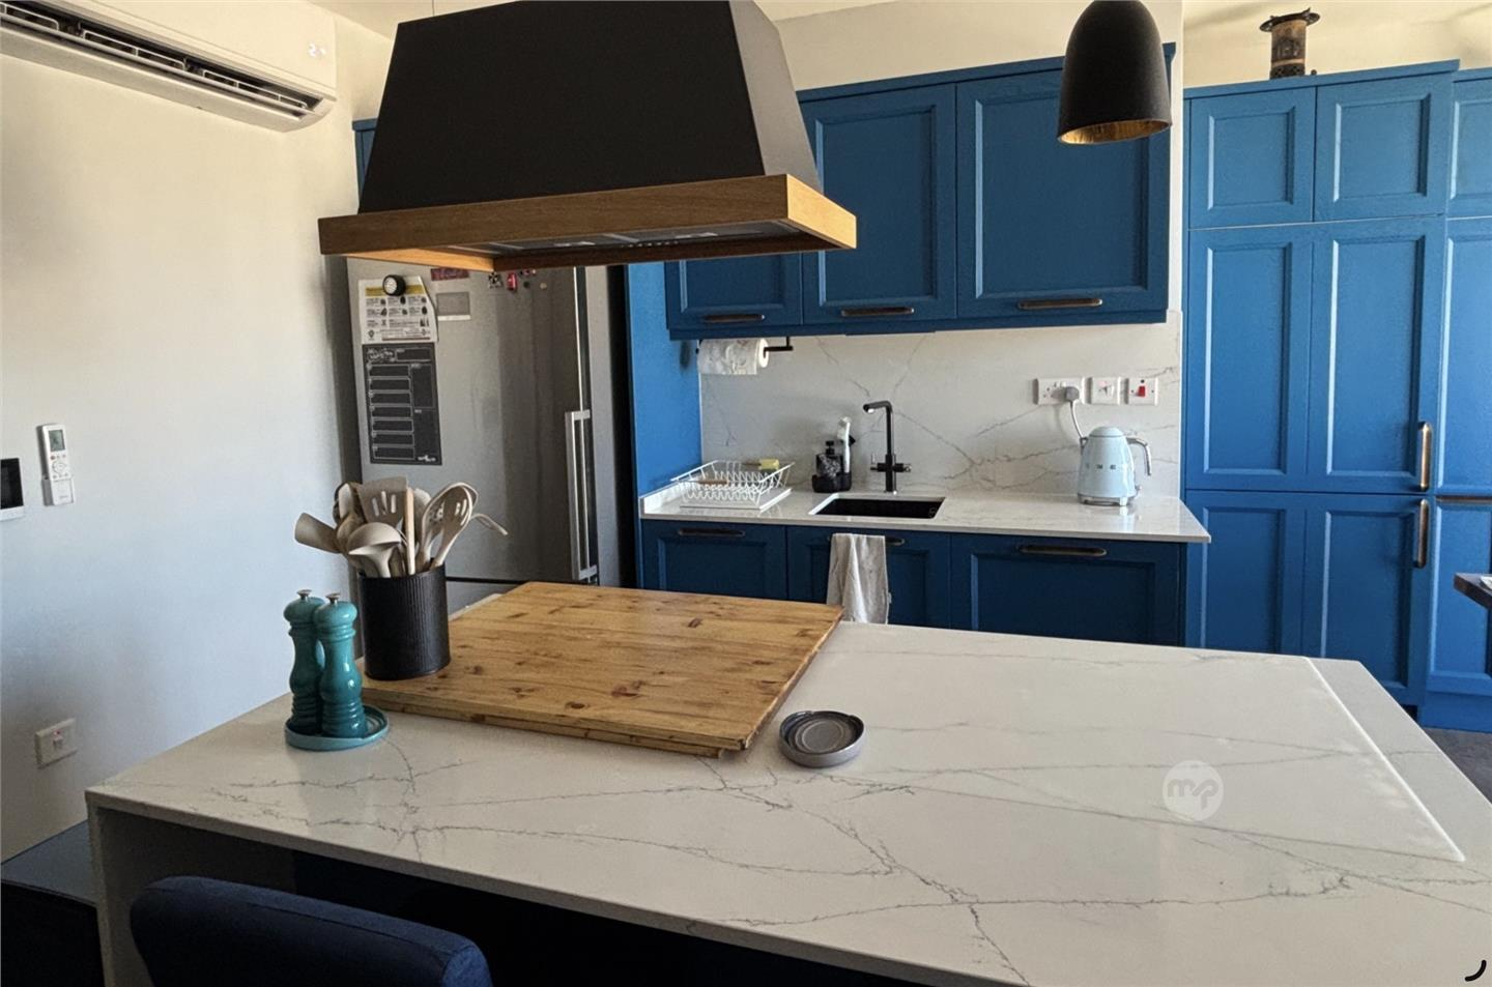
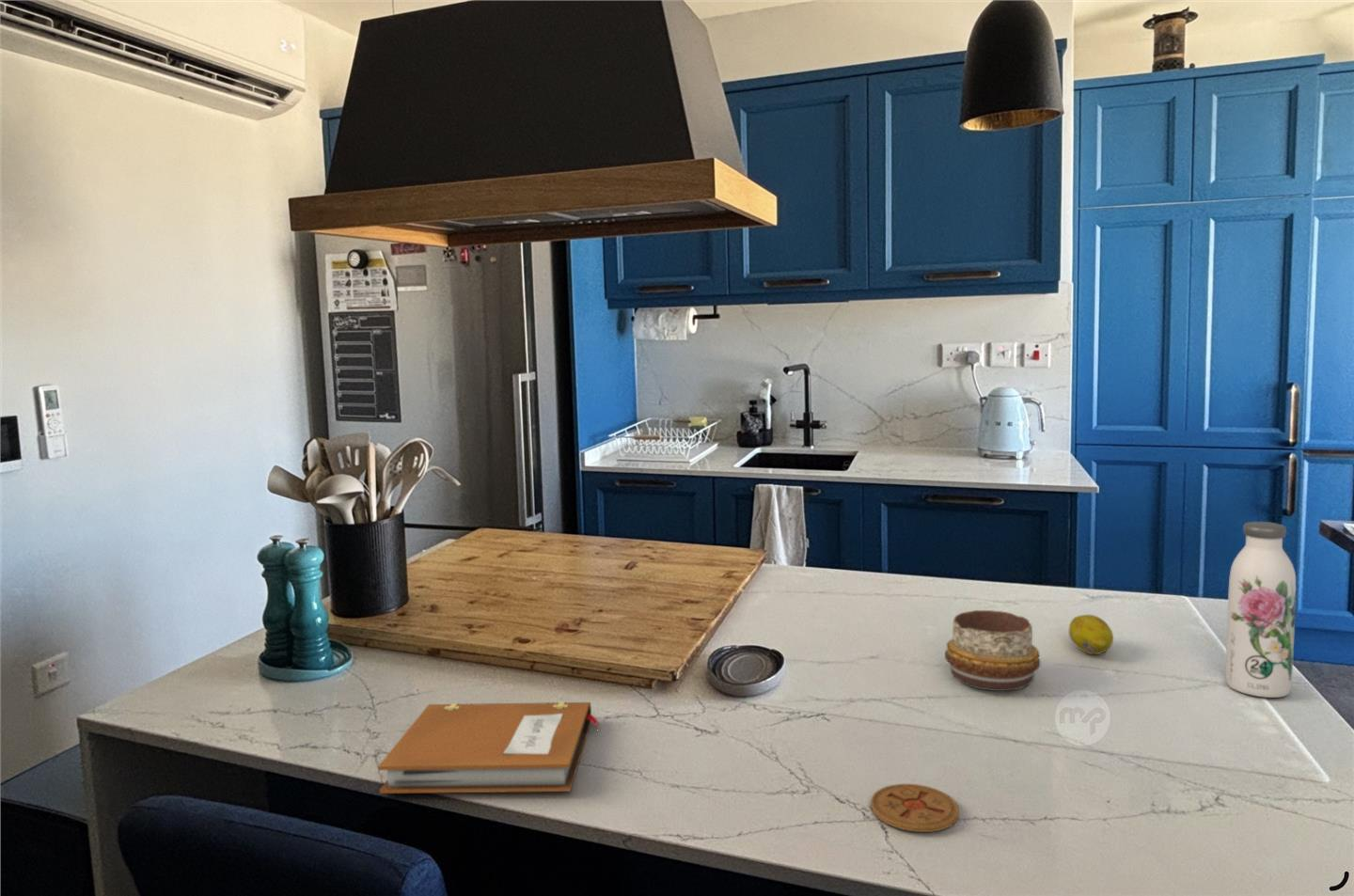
+ coaster (914, 807)
+ notebook (498, 742)
+ decorative bowl (991, 650)
+ water bottle (1261, 606)
+ fruit (1091, 635)
